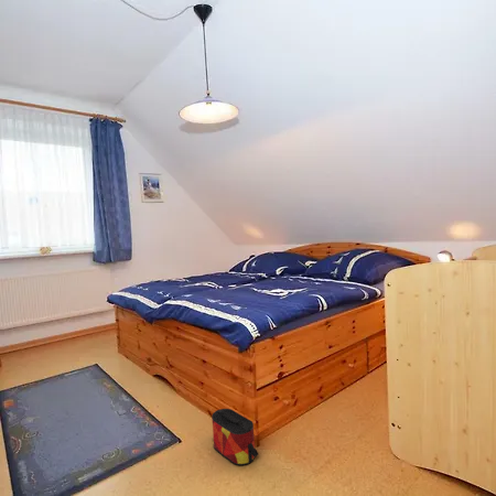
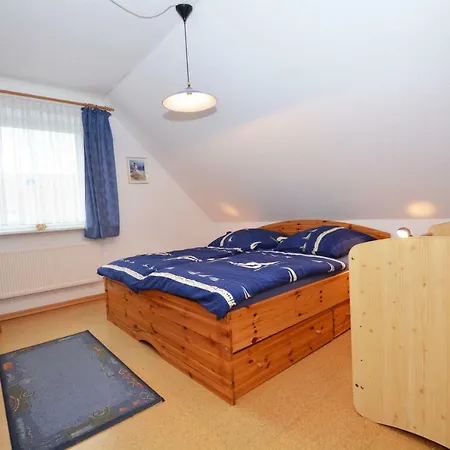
- bag (231, 432)
